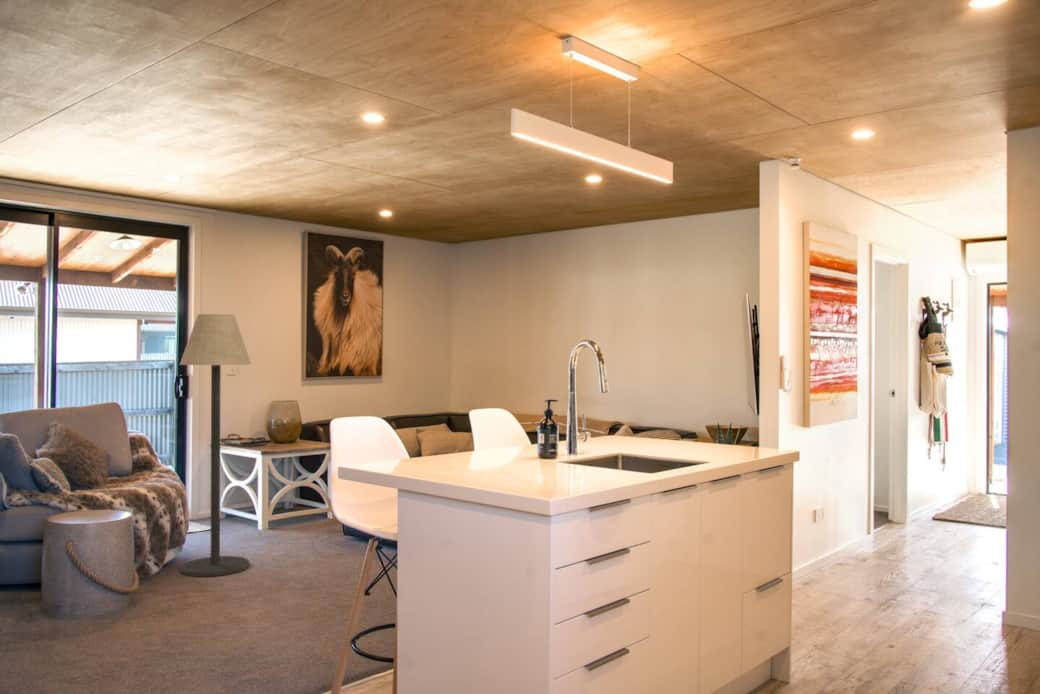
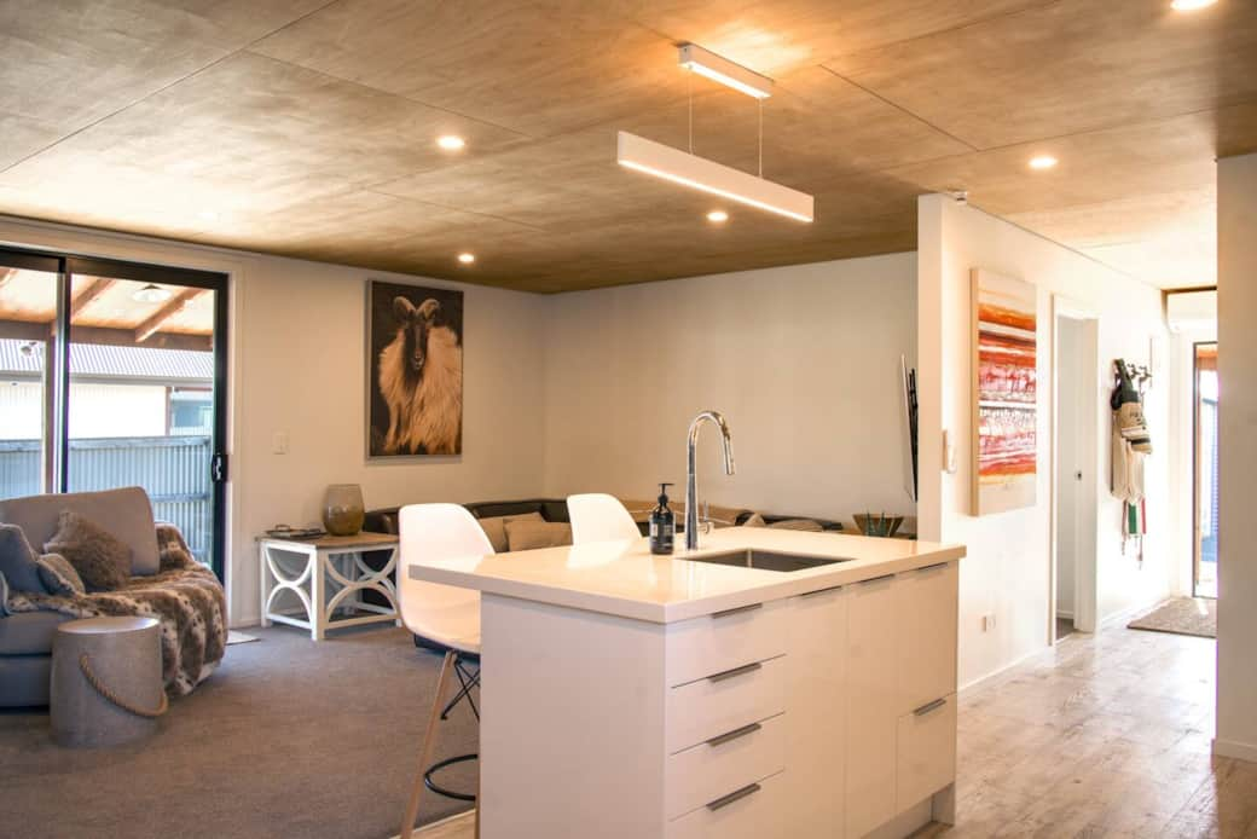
- floor lamp (215, 441)
